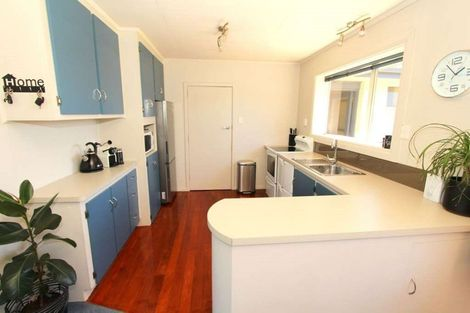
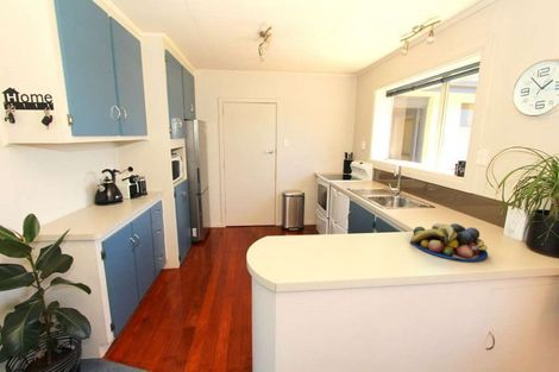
+ fruit bowl (447, 235)
